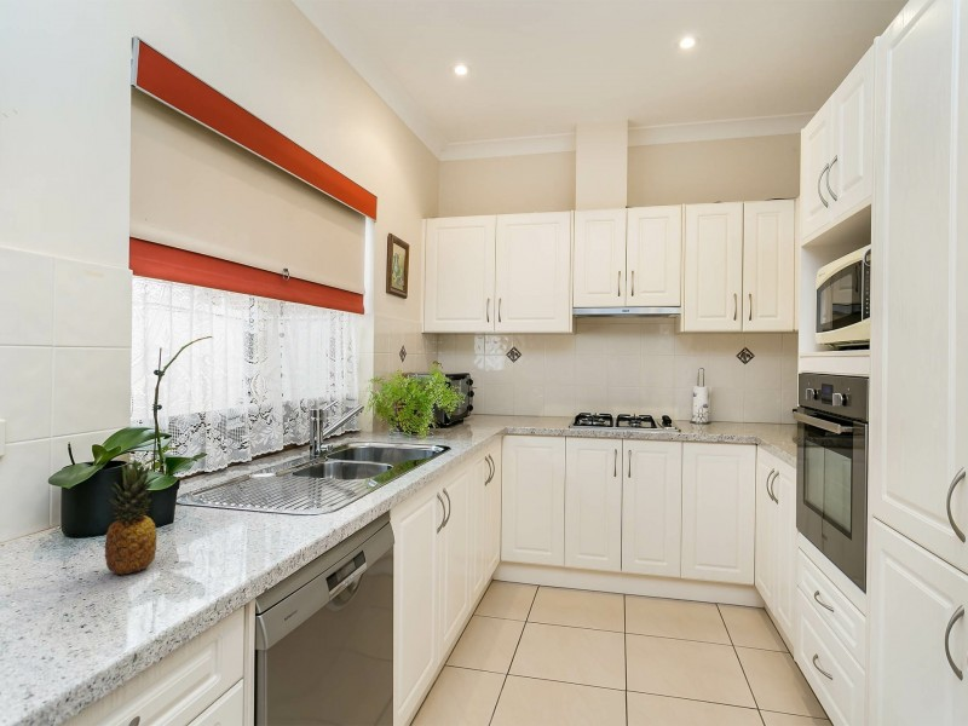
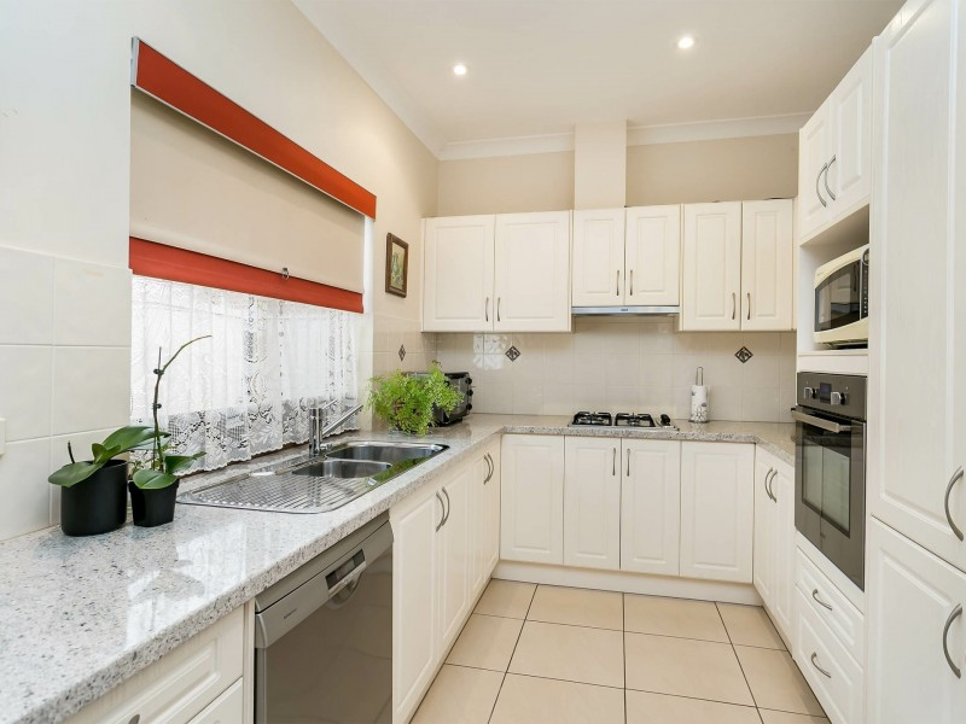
- fruit (132, 513)
